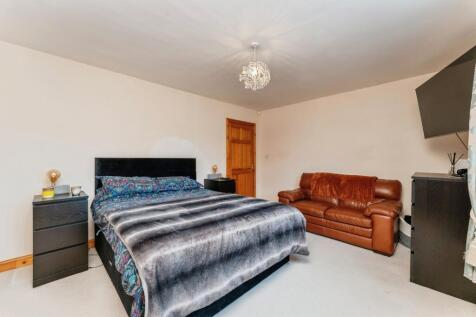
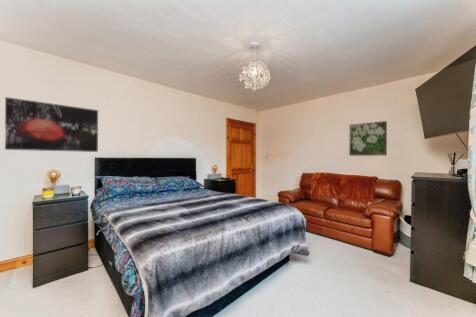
+ wall art (56, 127)
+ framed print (367, 139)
